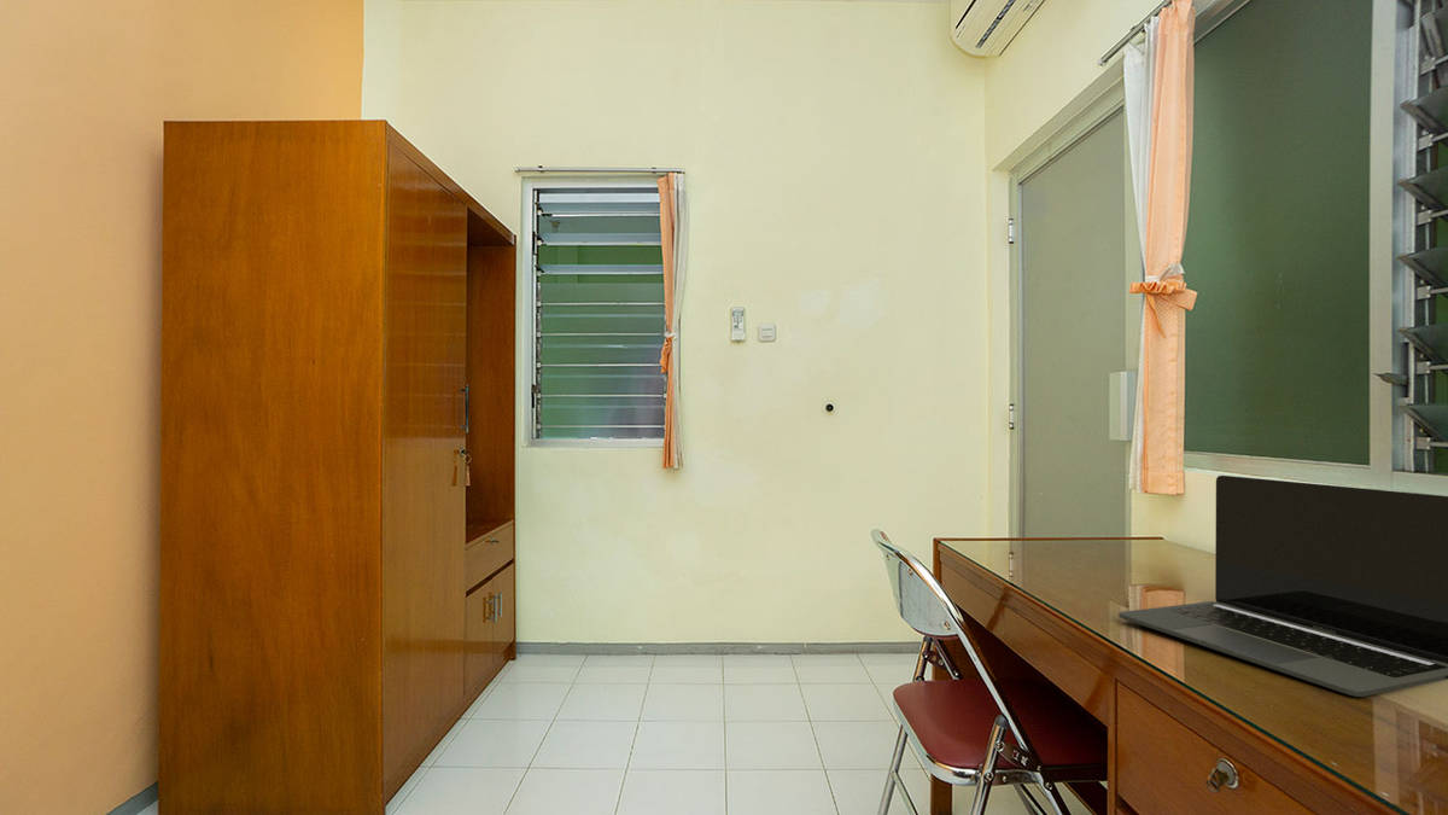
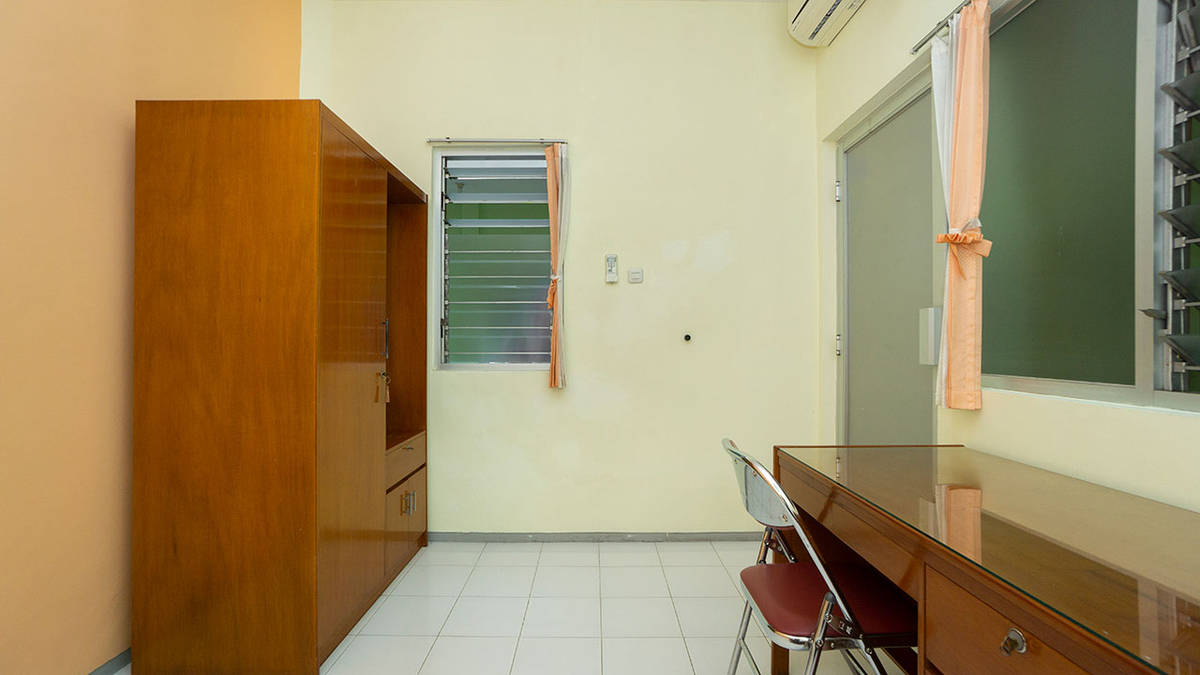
- laptop (1273, 565)
